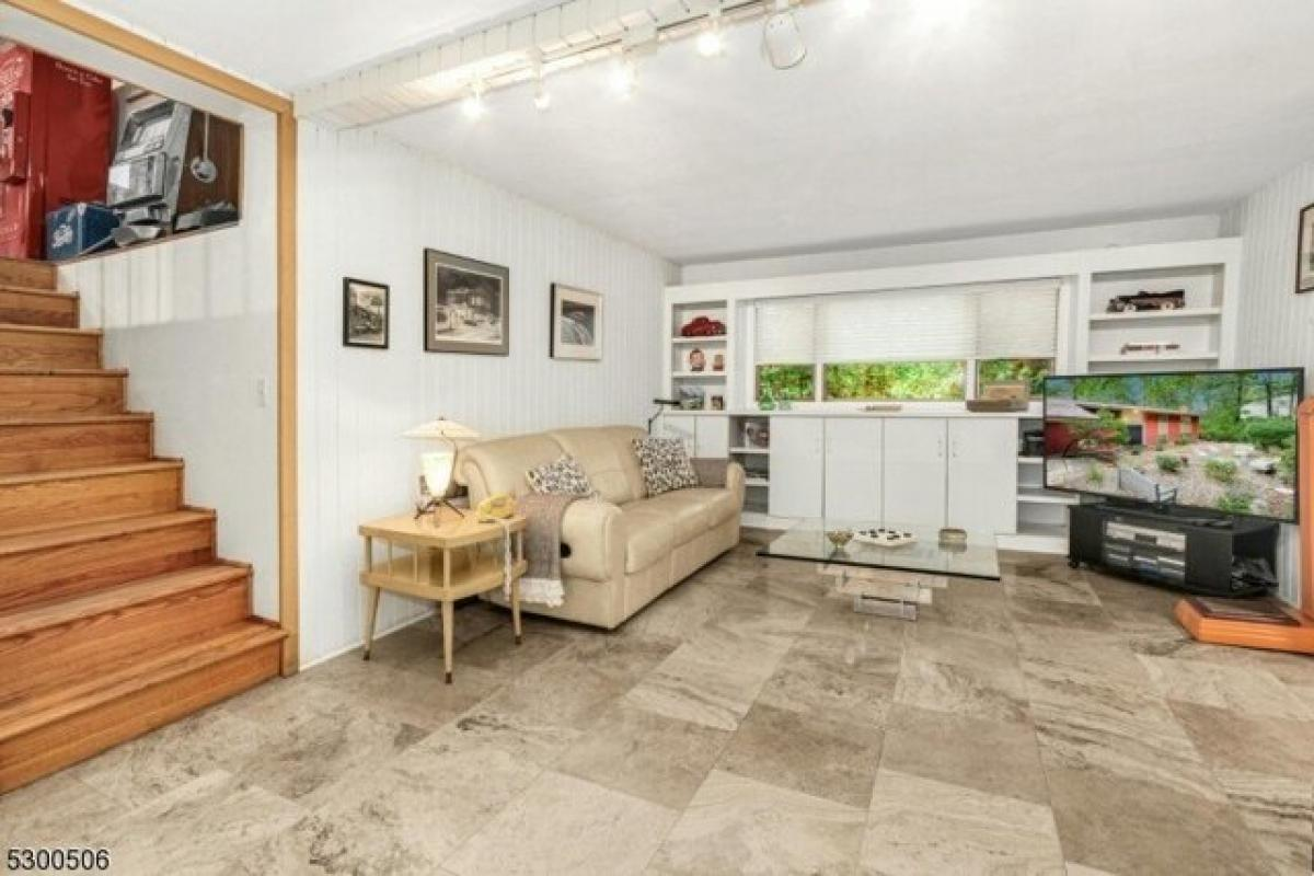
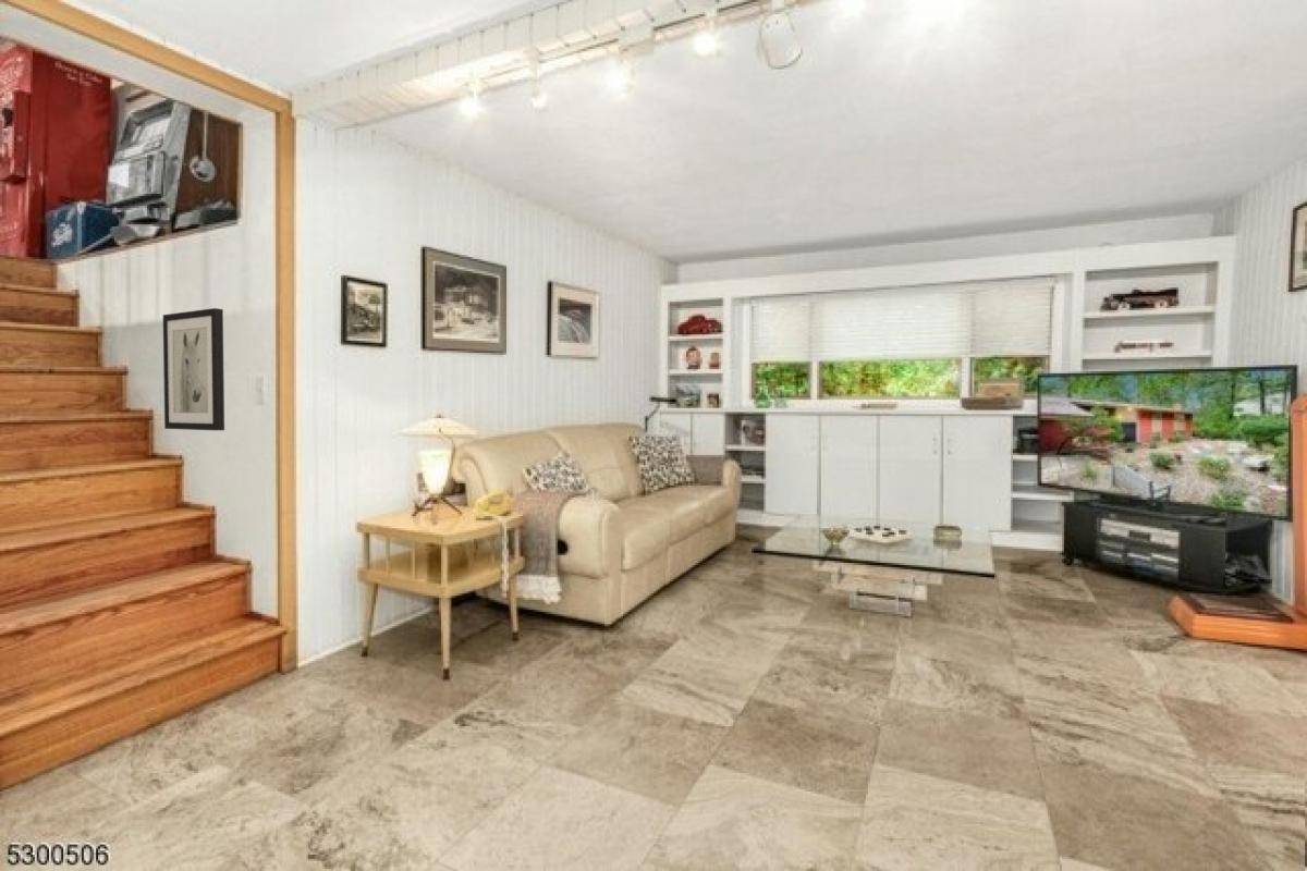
+ wall art (193, 370)
